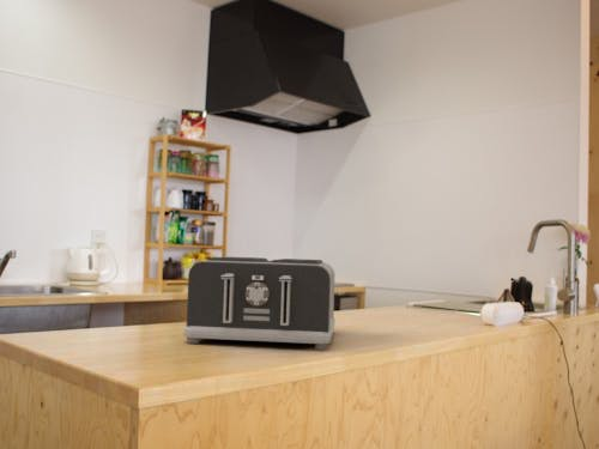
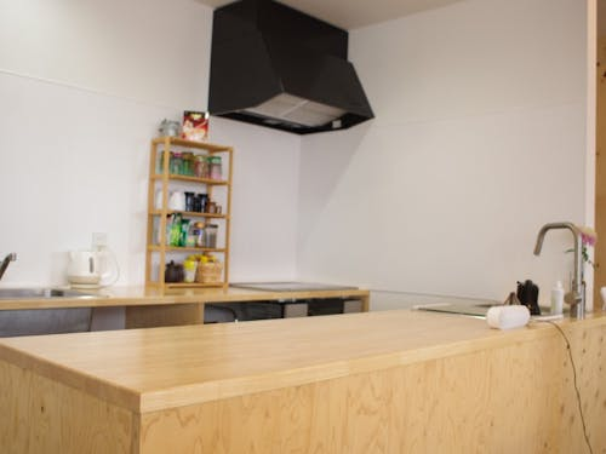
- toaster (266, 297)
